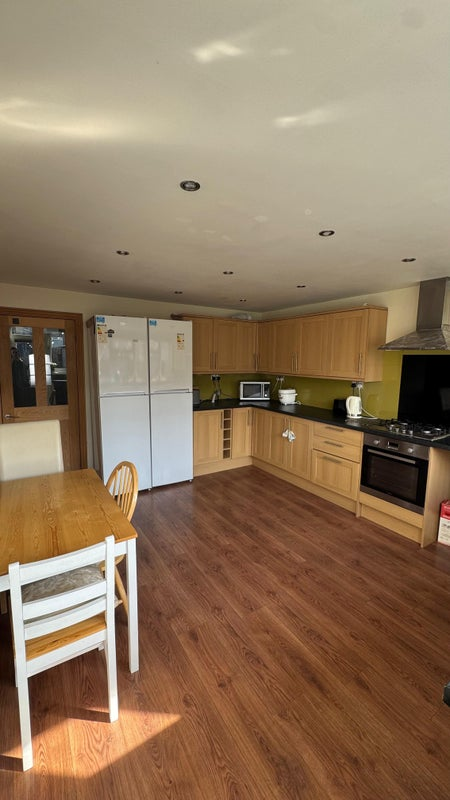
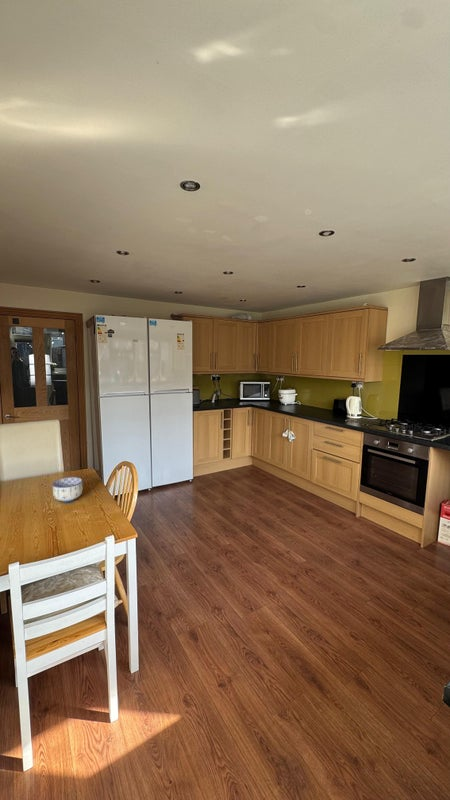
+ bowl (68, 490)
